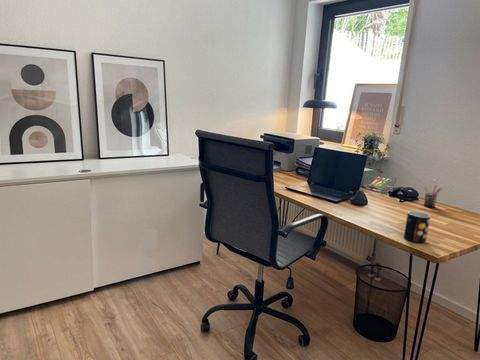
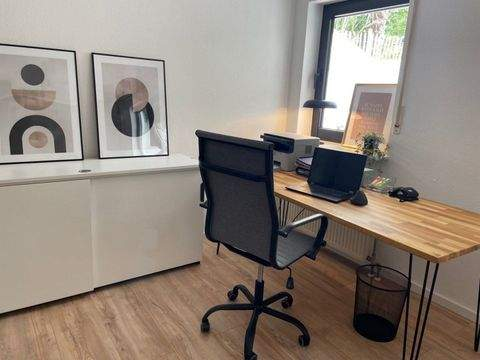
- mug (415, 227)
- pen holder (430, 195)
